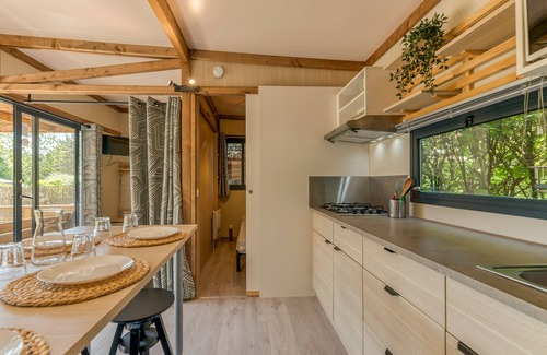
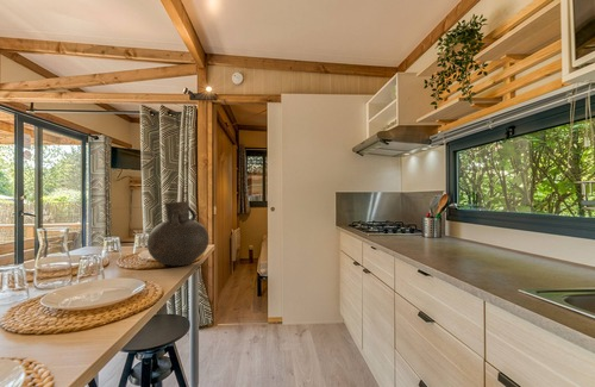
+ vase (178, 232)
